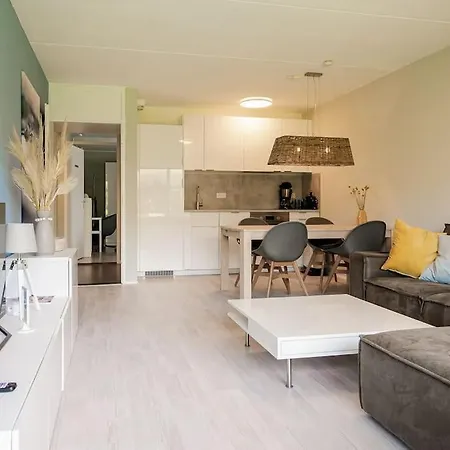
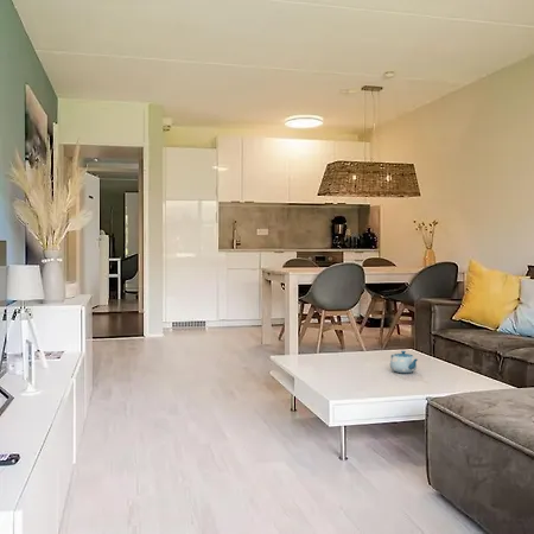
+ chinaware (403, 361)
